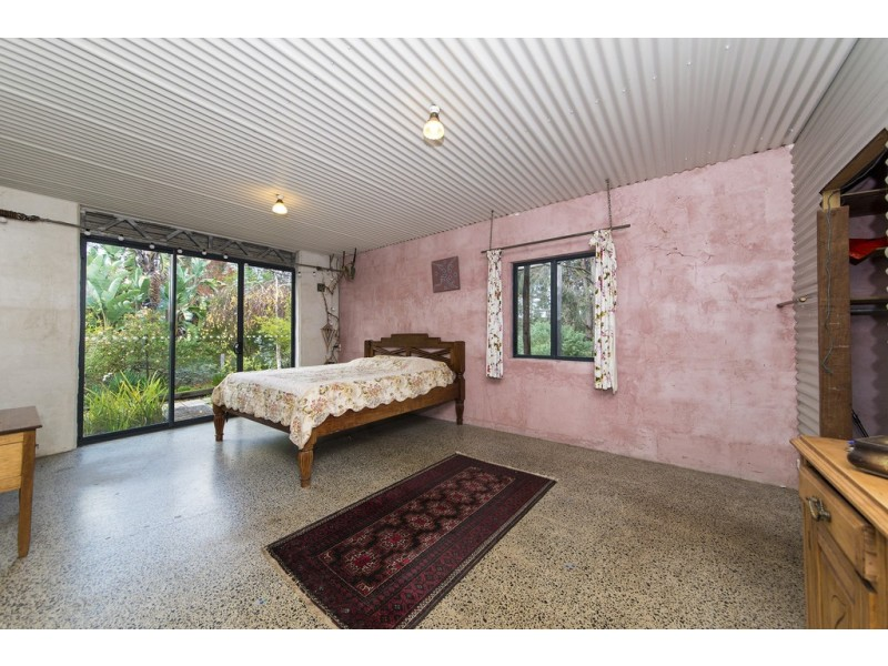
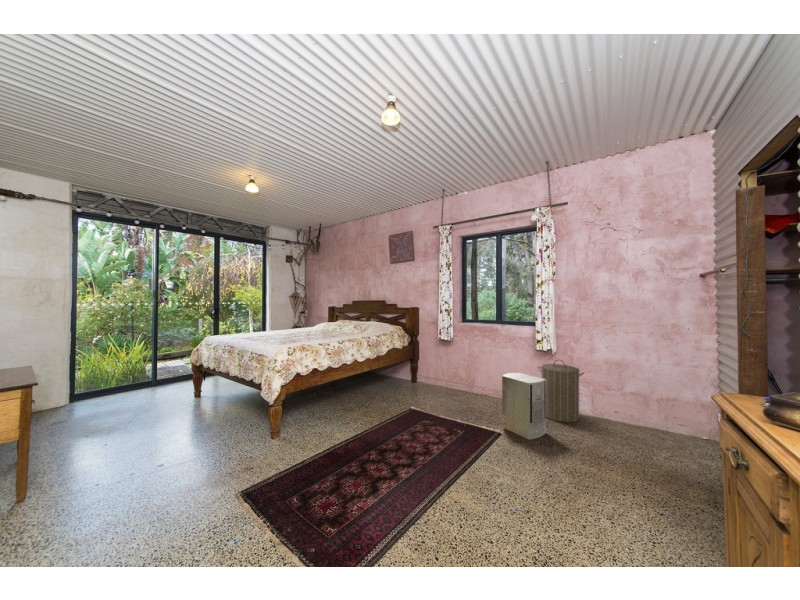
+ air purifier (523, 403)
+ laundry hamper (559, 387)
